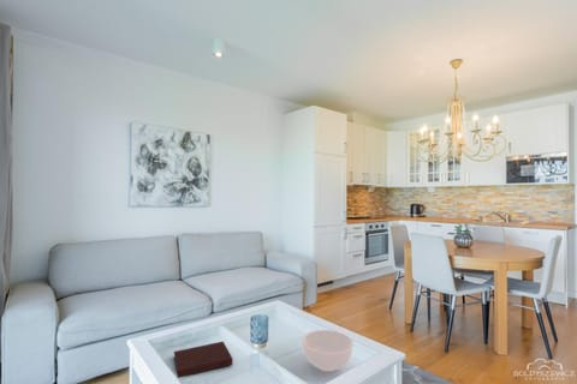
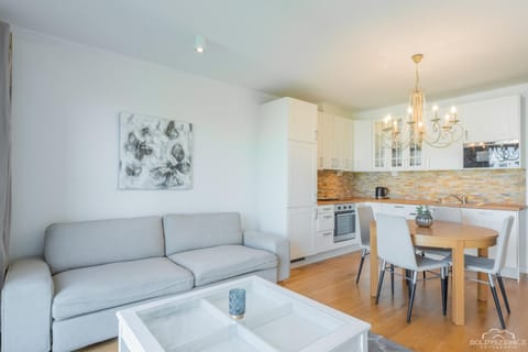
- notebook (202, 358)
- bowl (327, 353)
